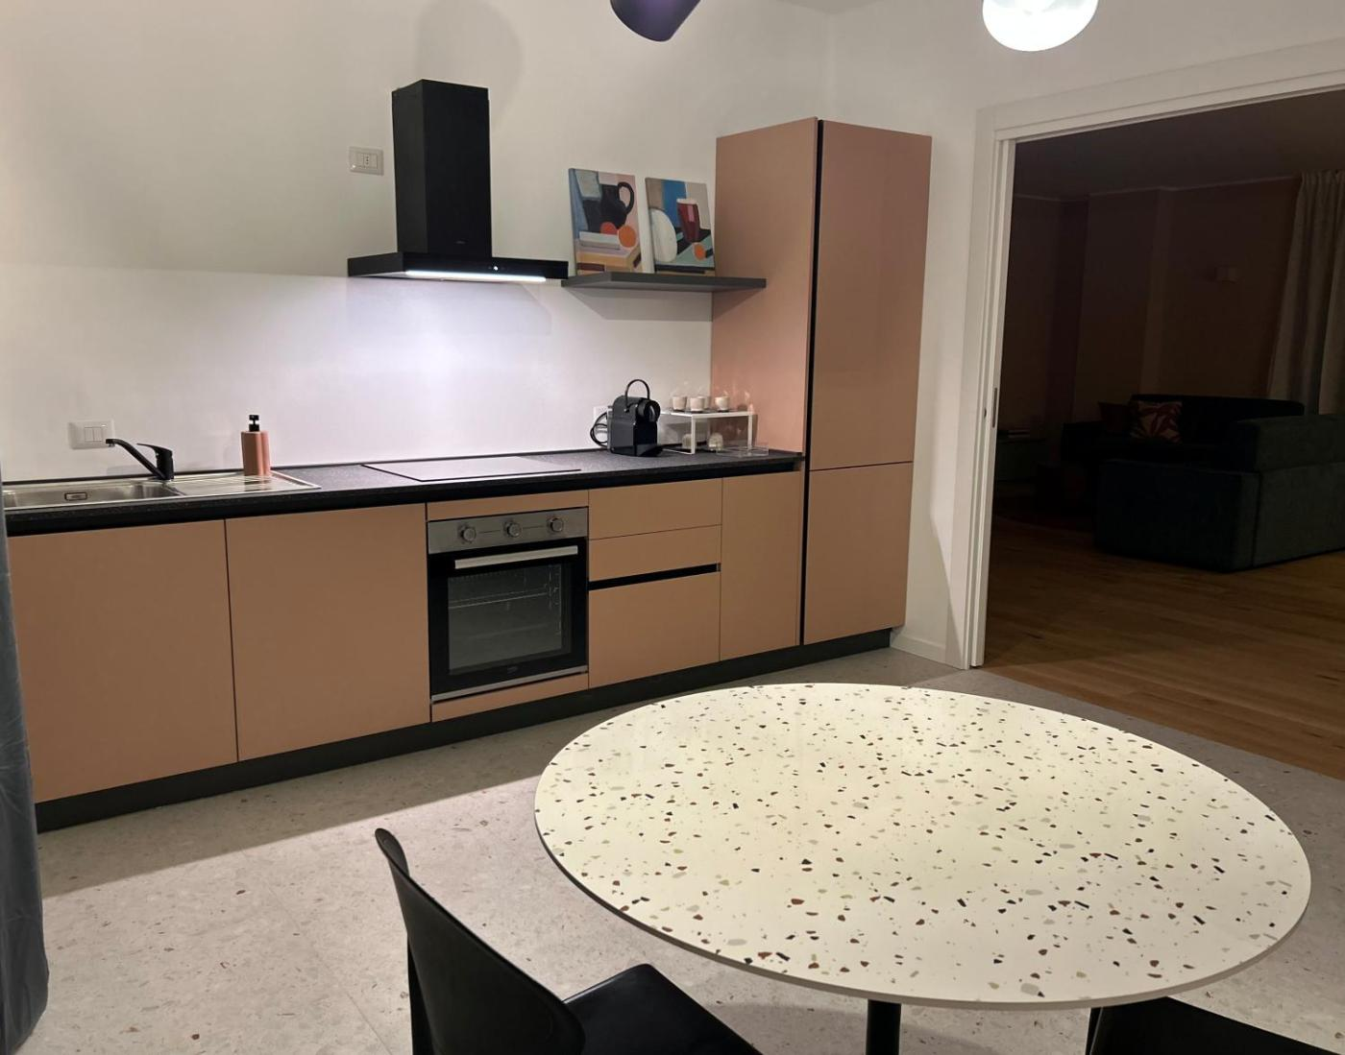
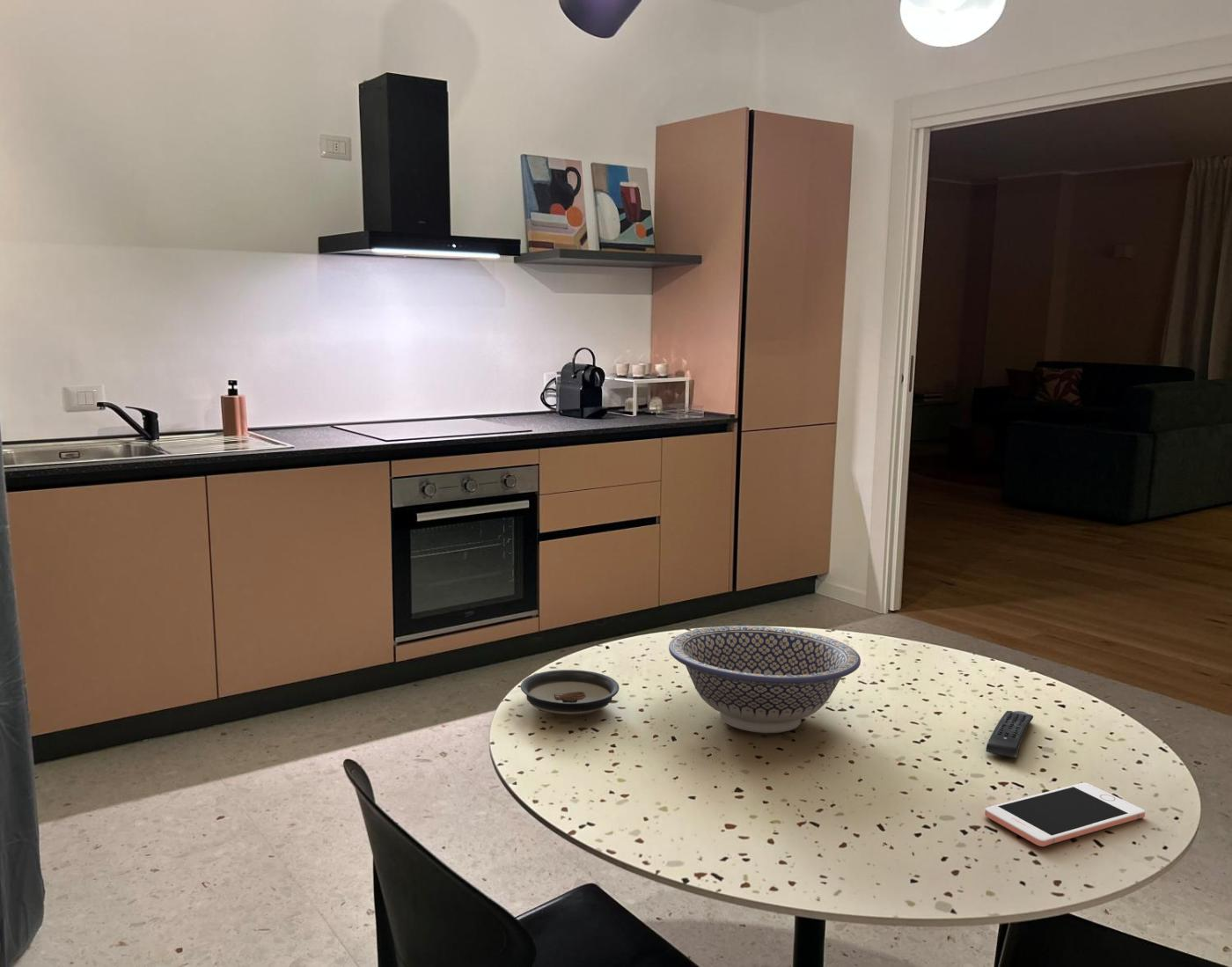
+ saucer (569, 696)
+ cell phone (1064, 812)
+ bowl (762, 683)
+ remote control (1011, 729)
